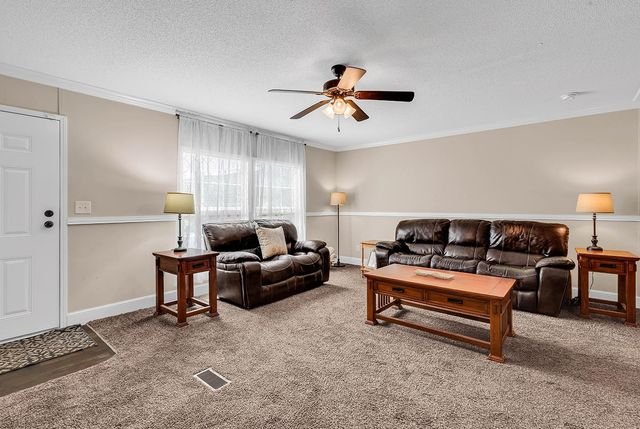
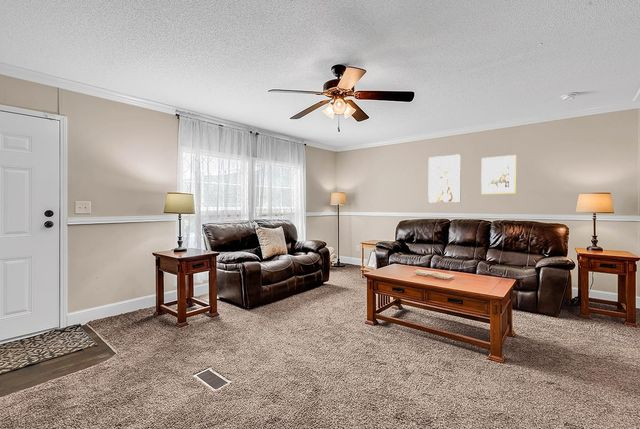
+ wall art (498, 175)
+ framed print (444, 179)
